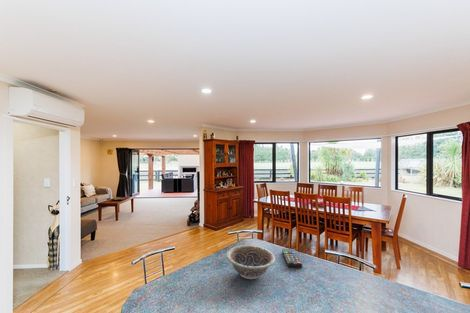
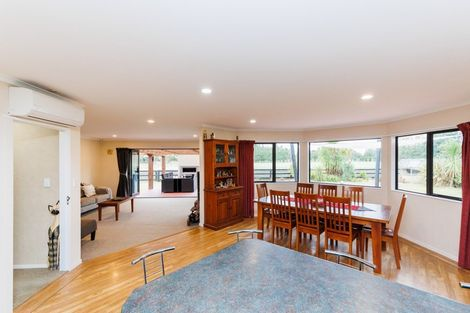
- decorative bowl (250, 264)
- remote control (291, 257)
